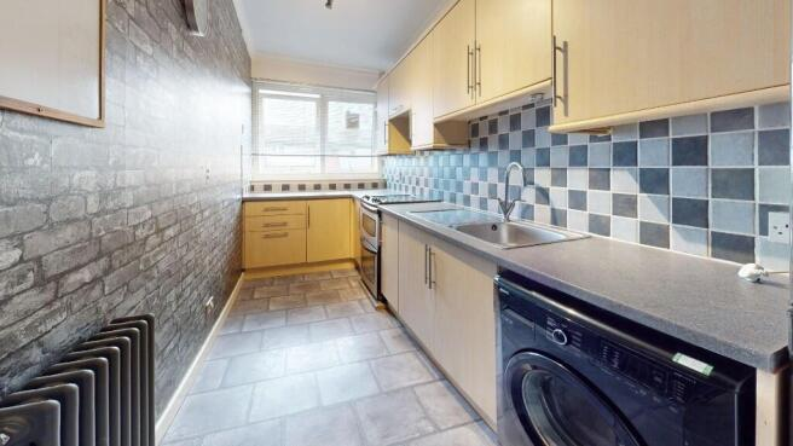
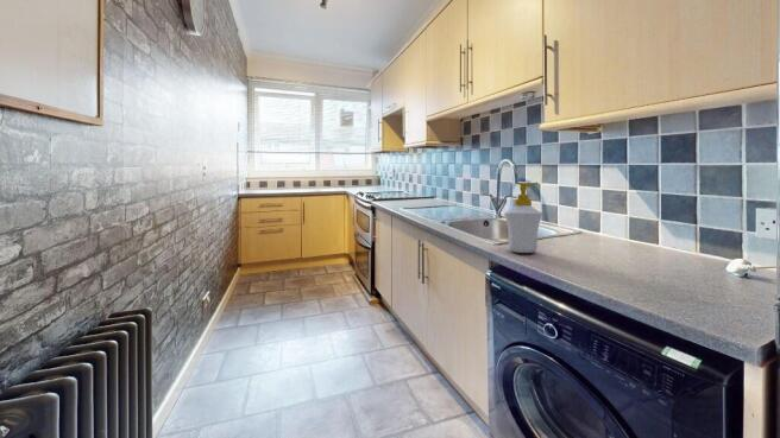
+ soap bottle (522, 216)
